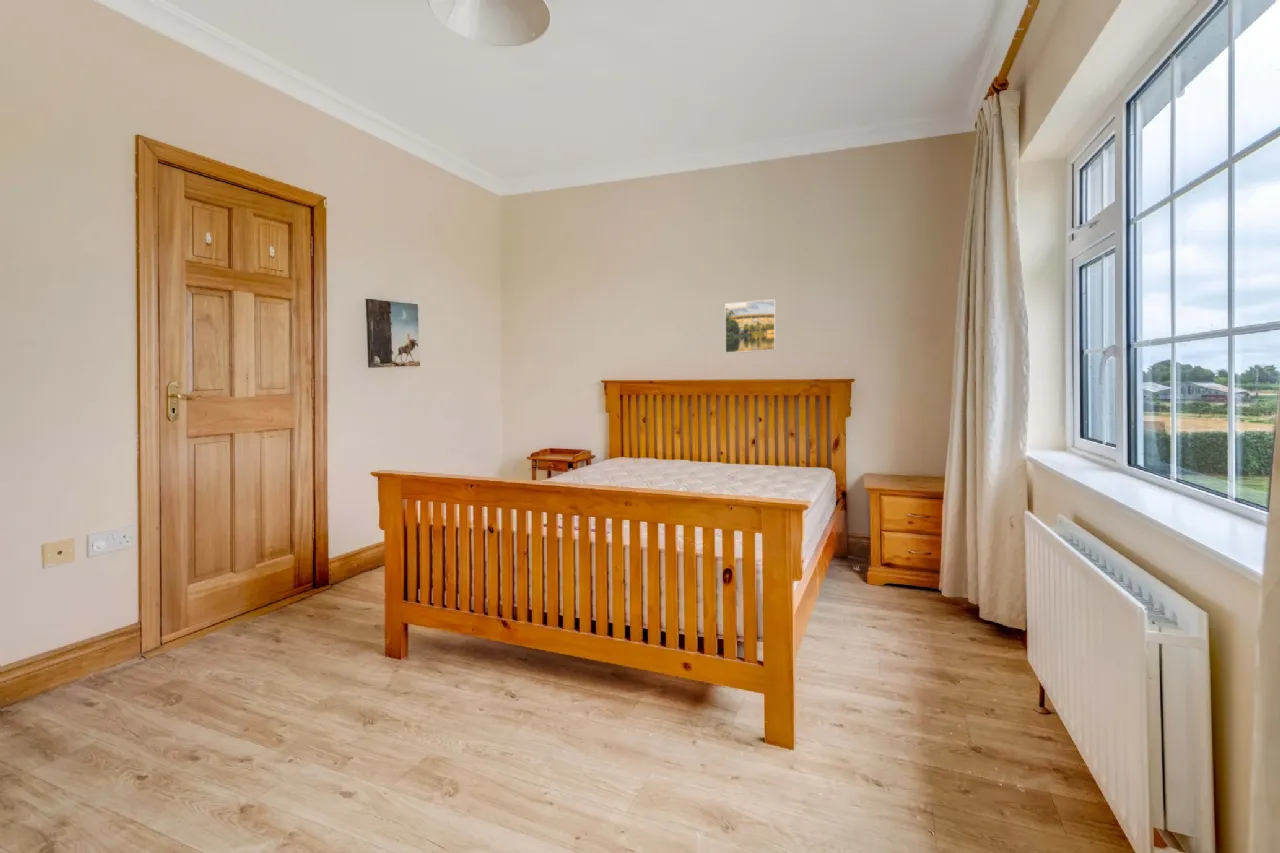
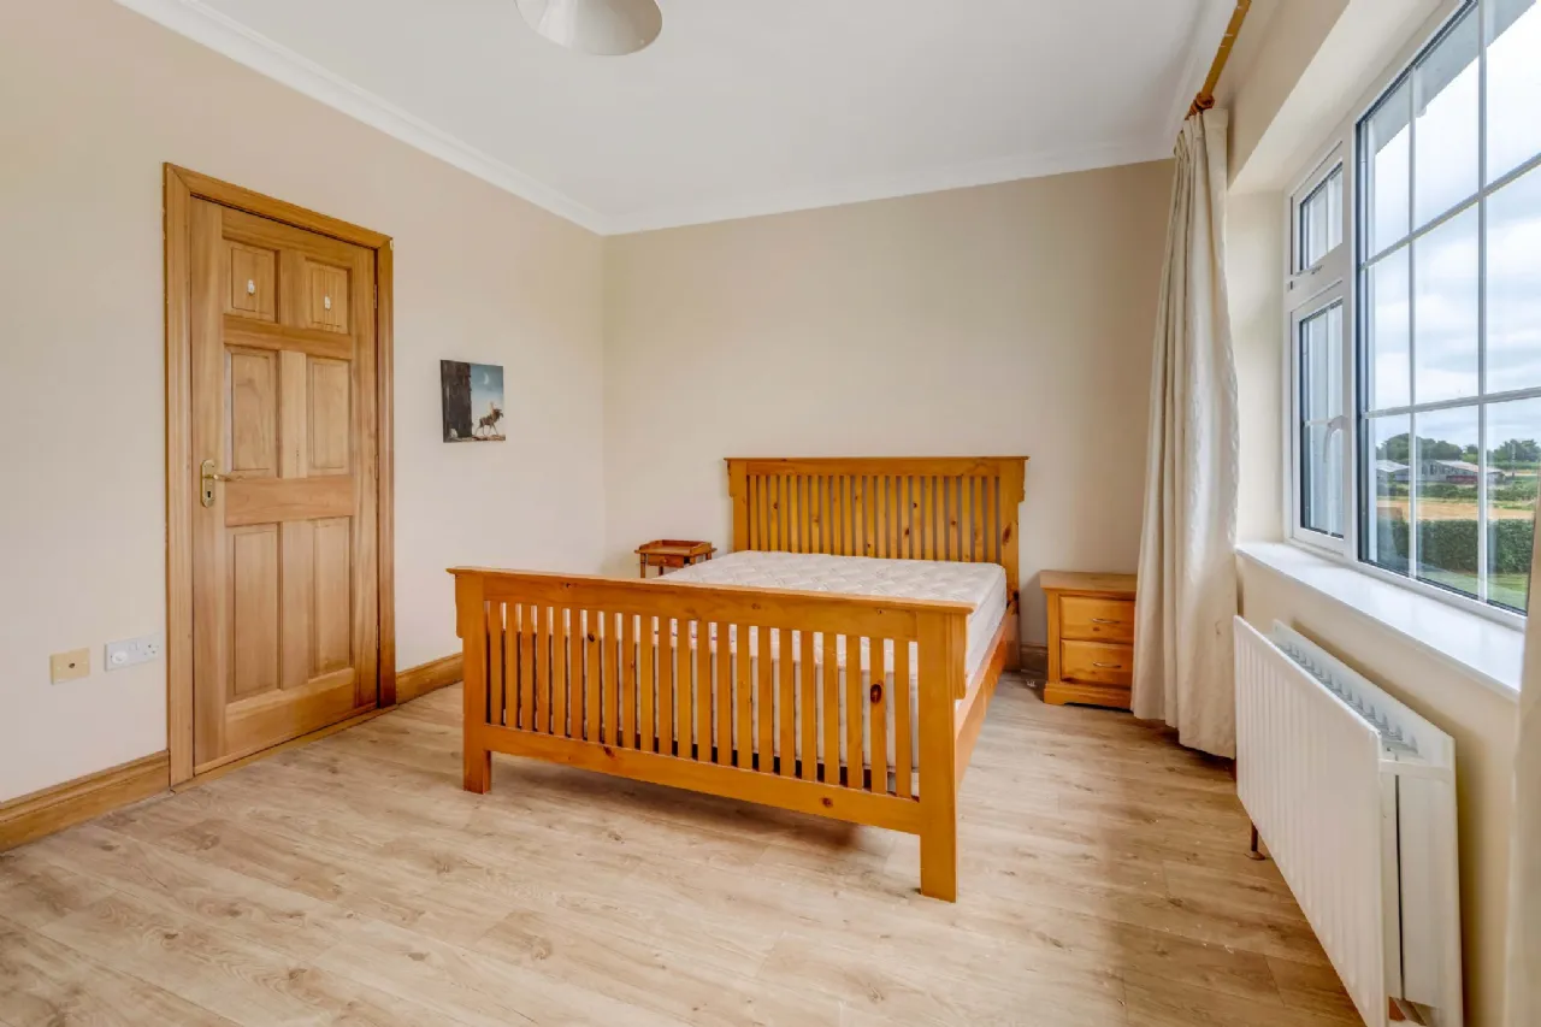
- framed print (750, 326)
